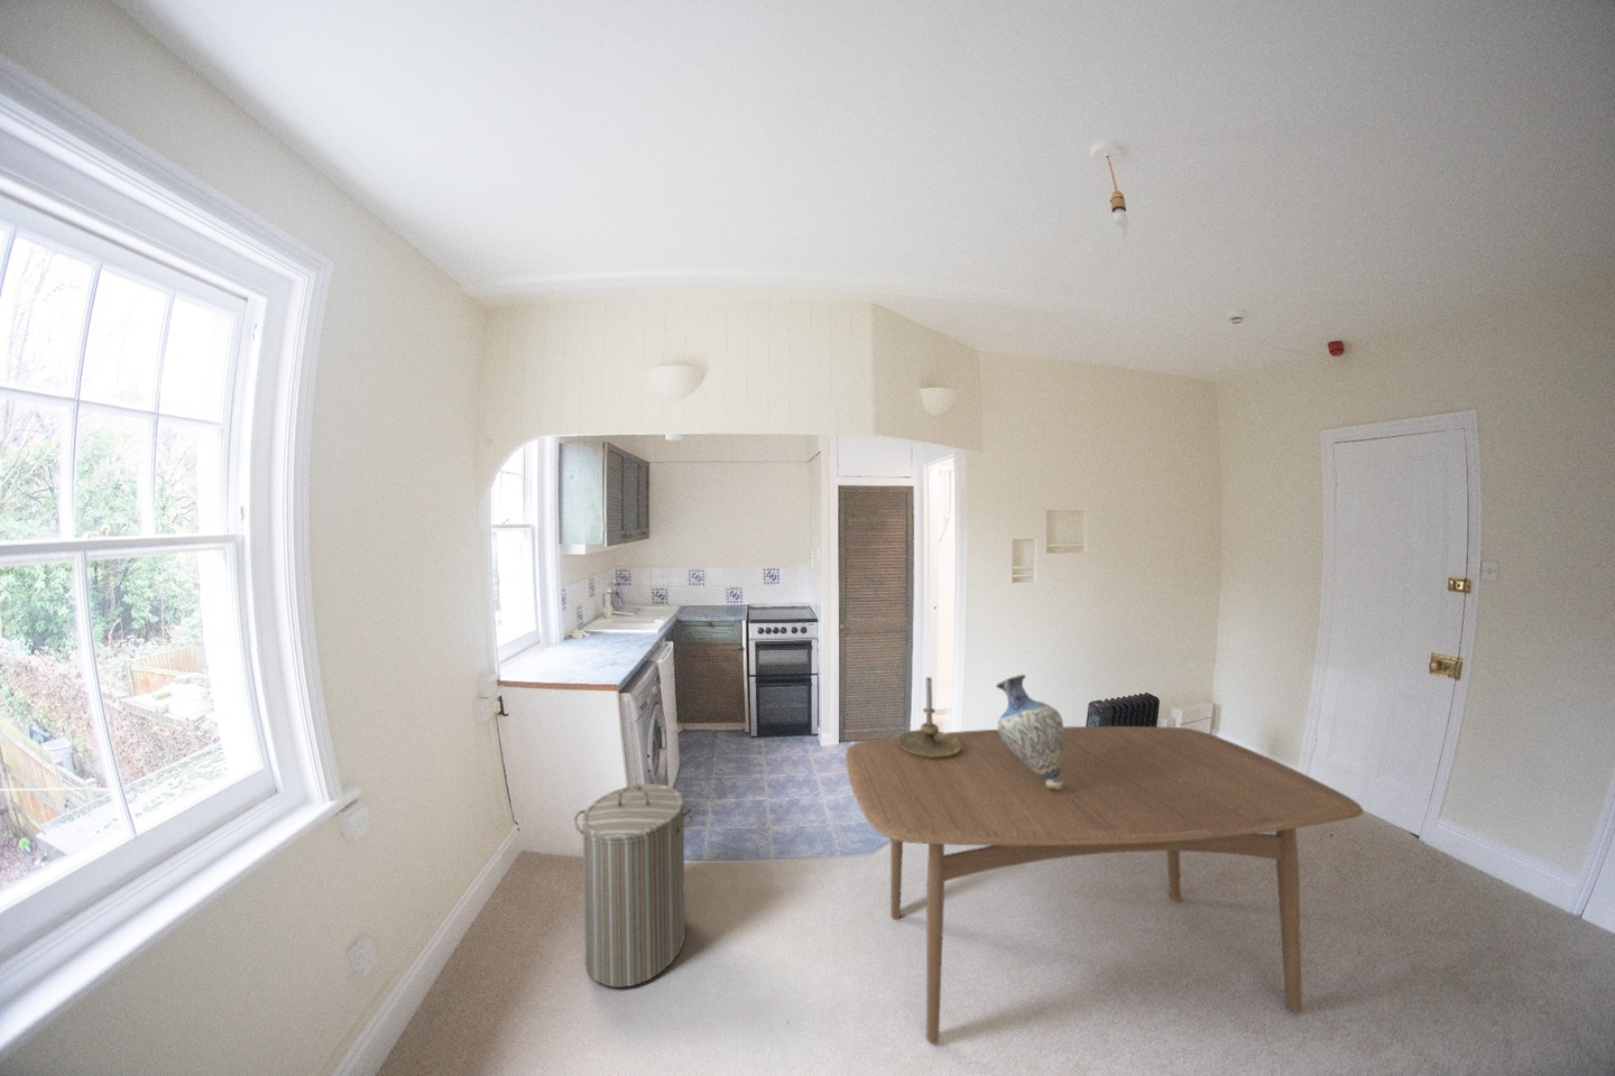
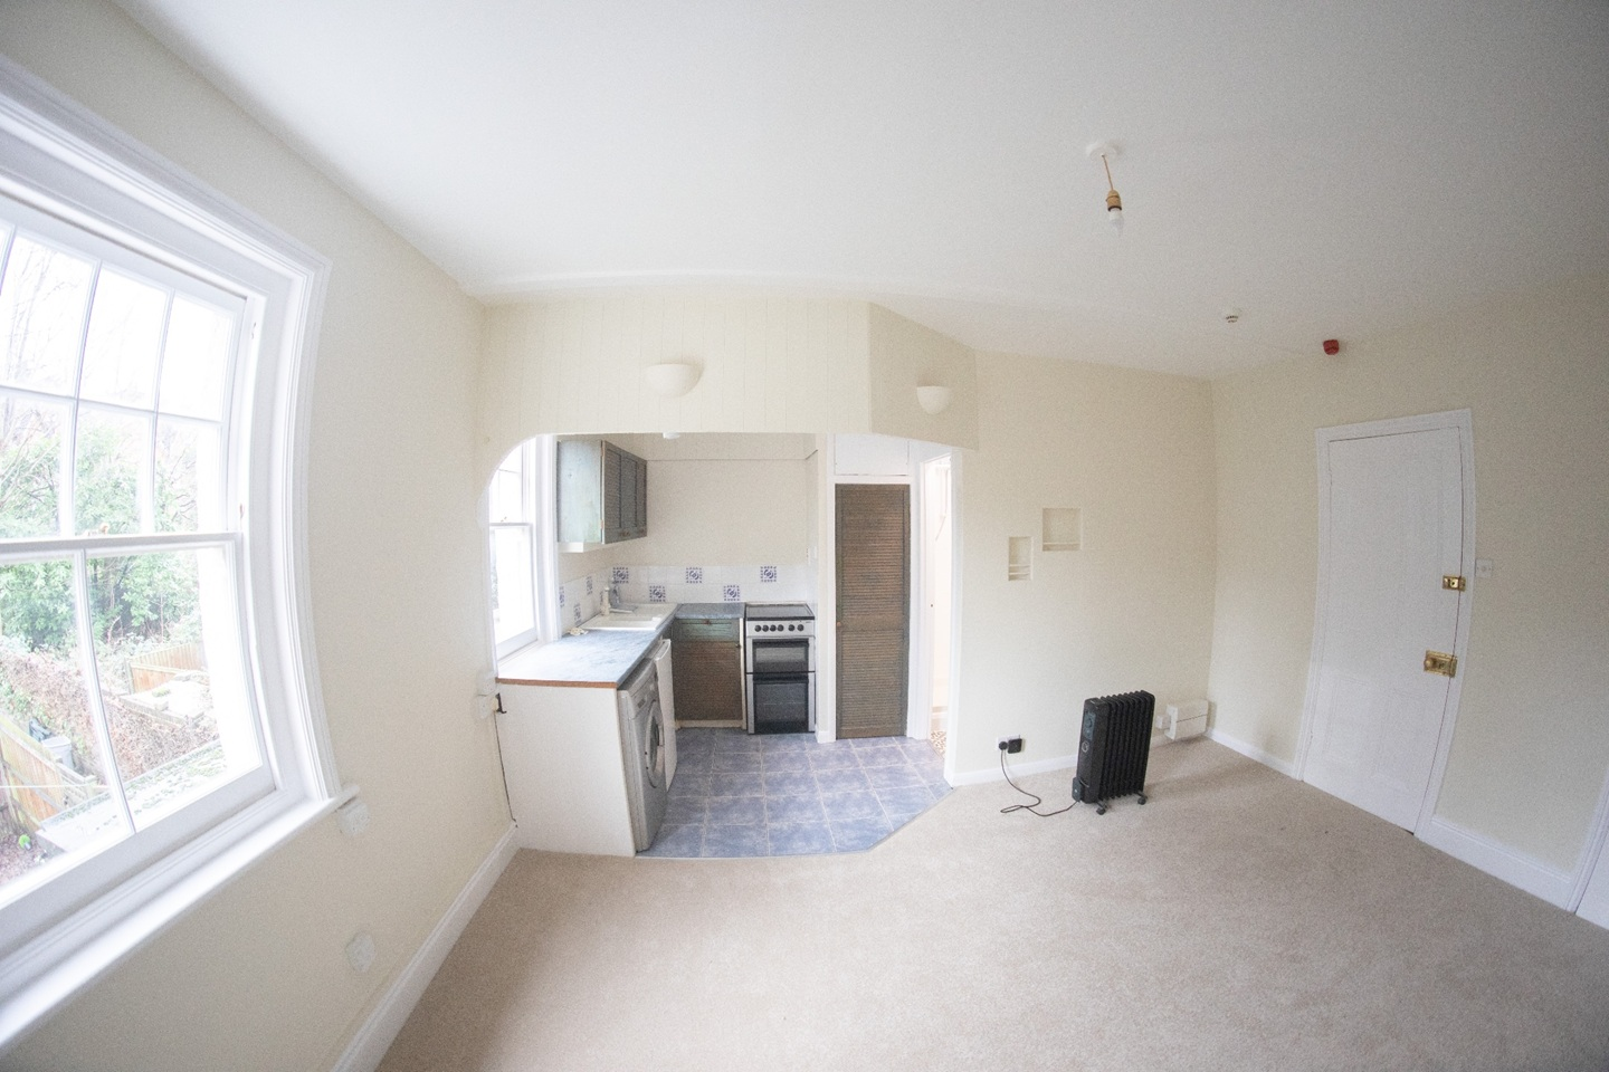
- vase (1029, 725)
- candle holder (929, 711)
- laundry hamper (634, 866)
- dining table (1068, 856)
